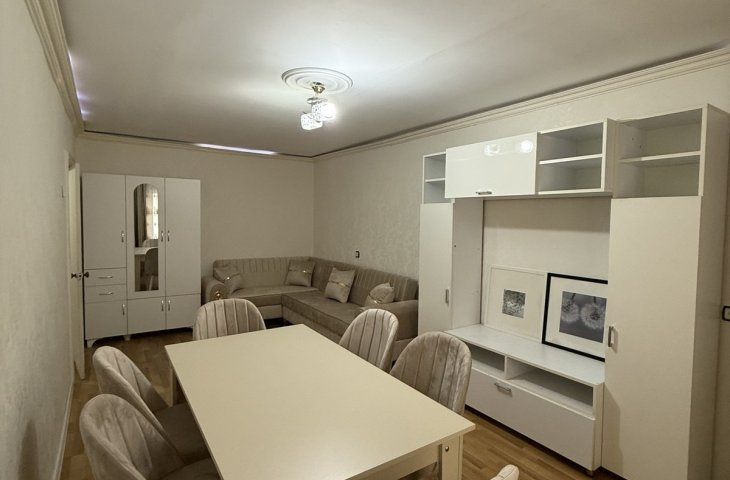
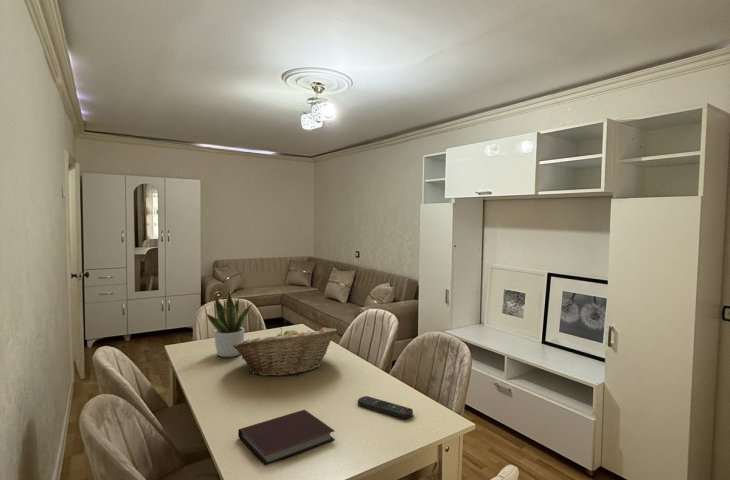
+ potted plant (230, 321)
+ remote control (384, 406)
+ fruit basket (286, 346)
+ notebook (286, 433)
